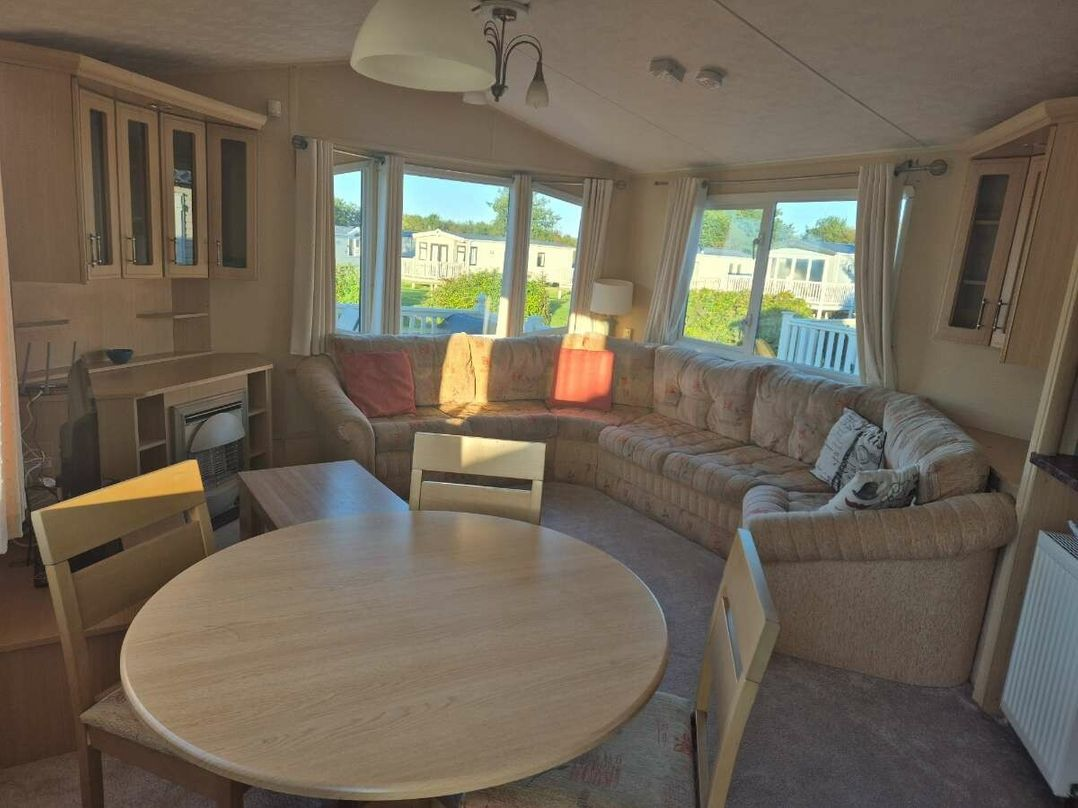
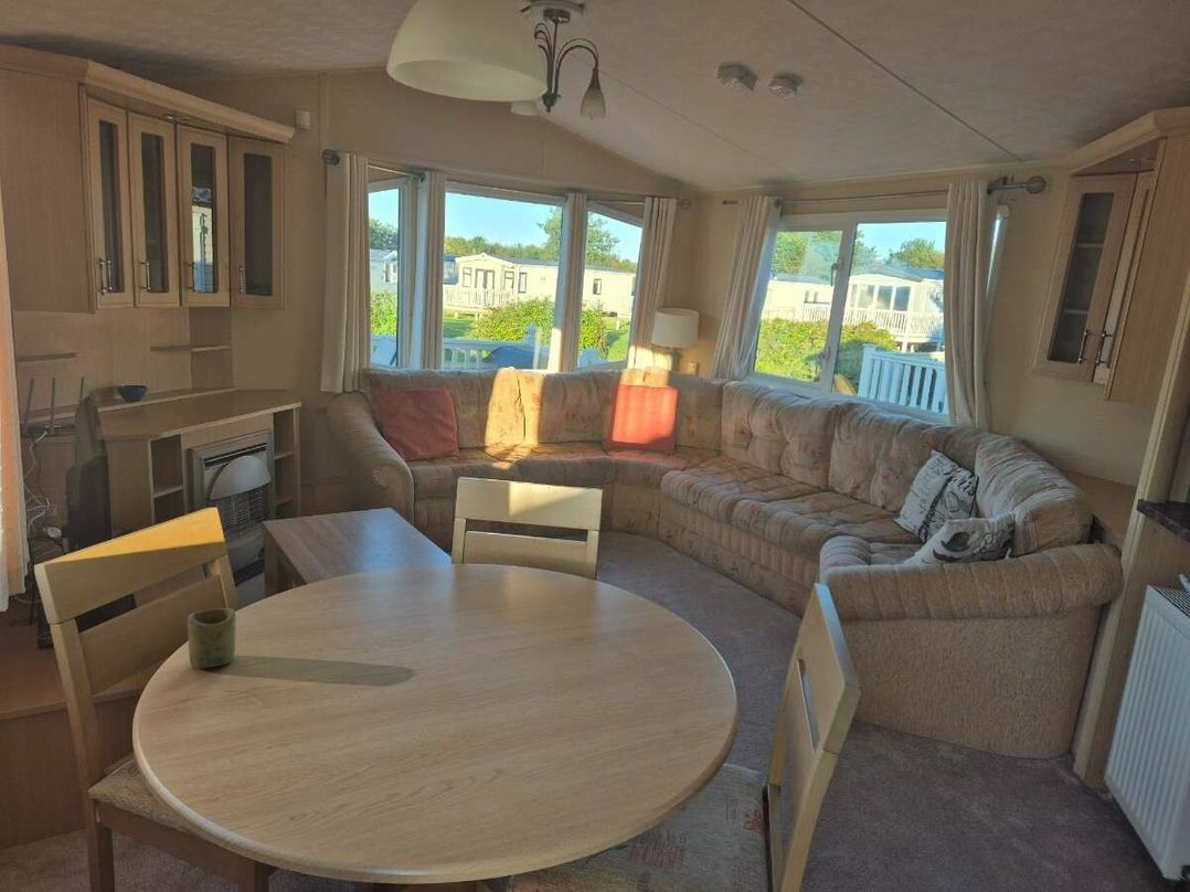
+ cup (212, 637)
